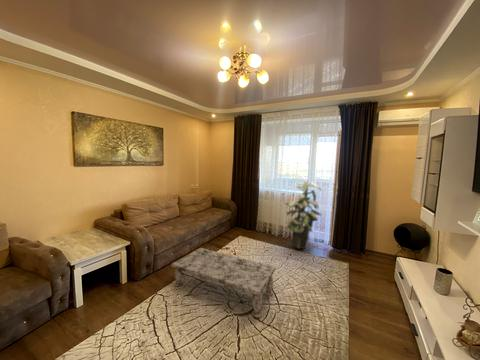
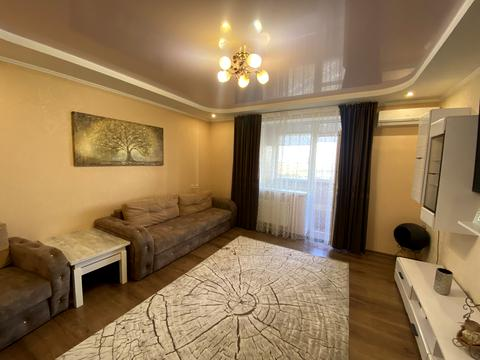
- indoor plant (301, 212)
- coffee table (222, 276)
